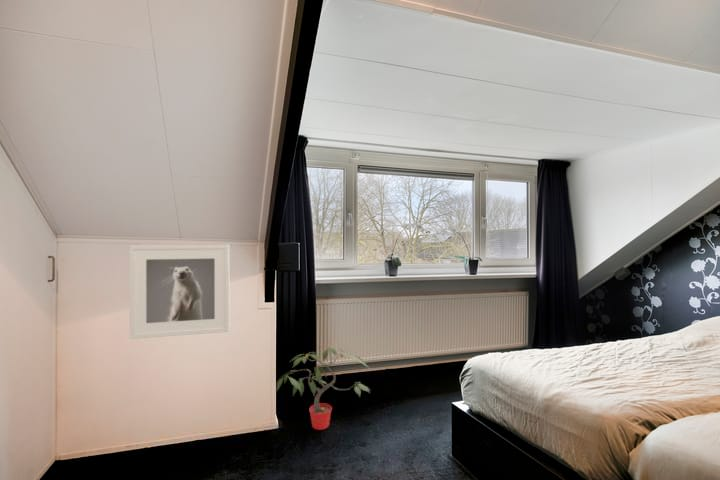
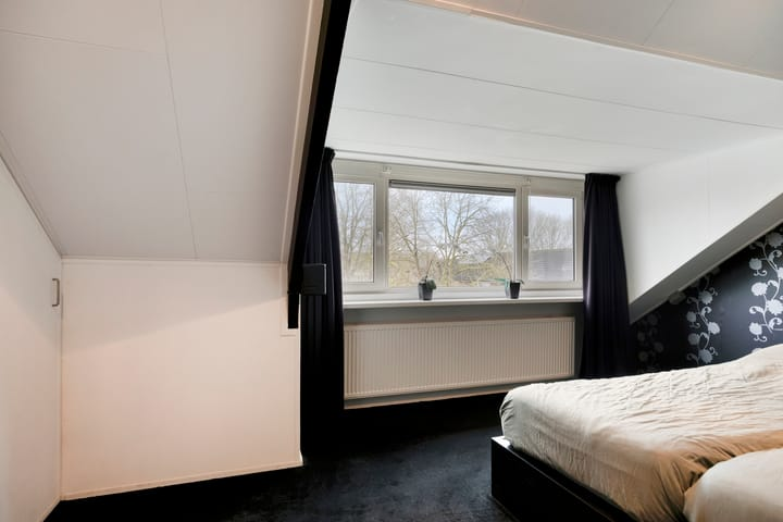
- potted plant (324, 387)
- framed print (181, 289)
